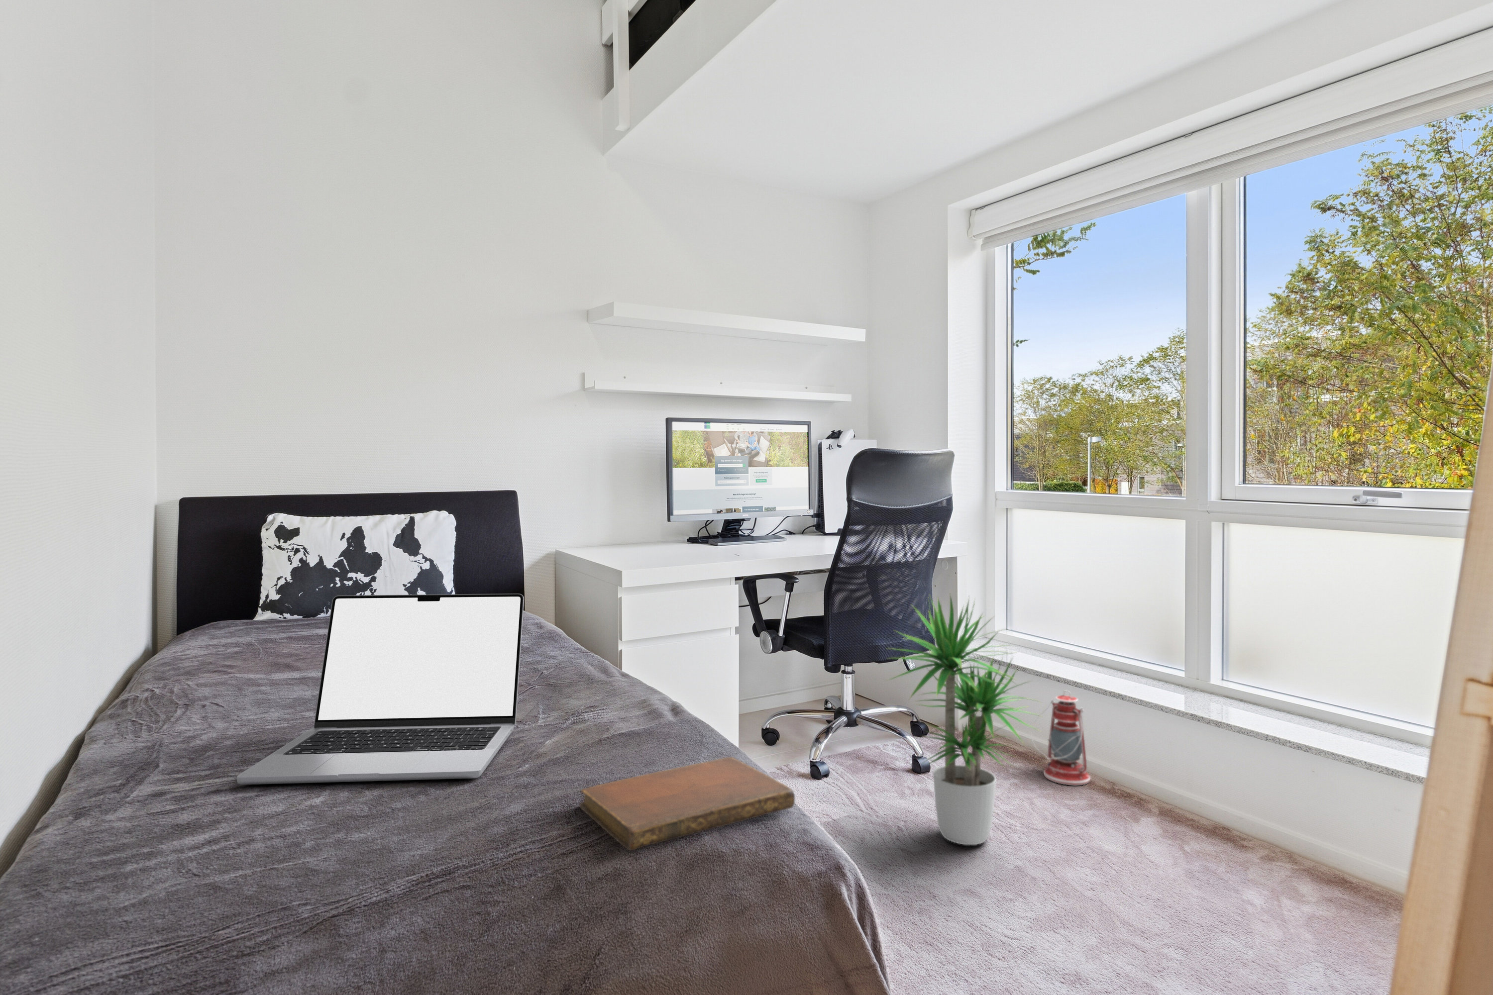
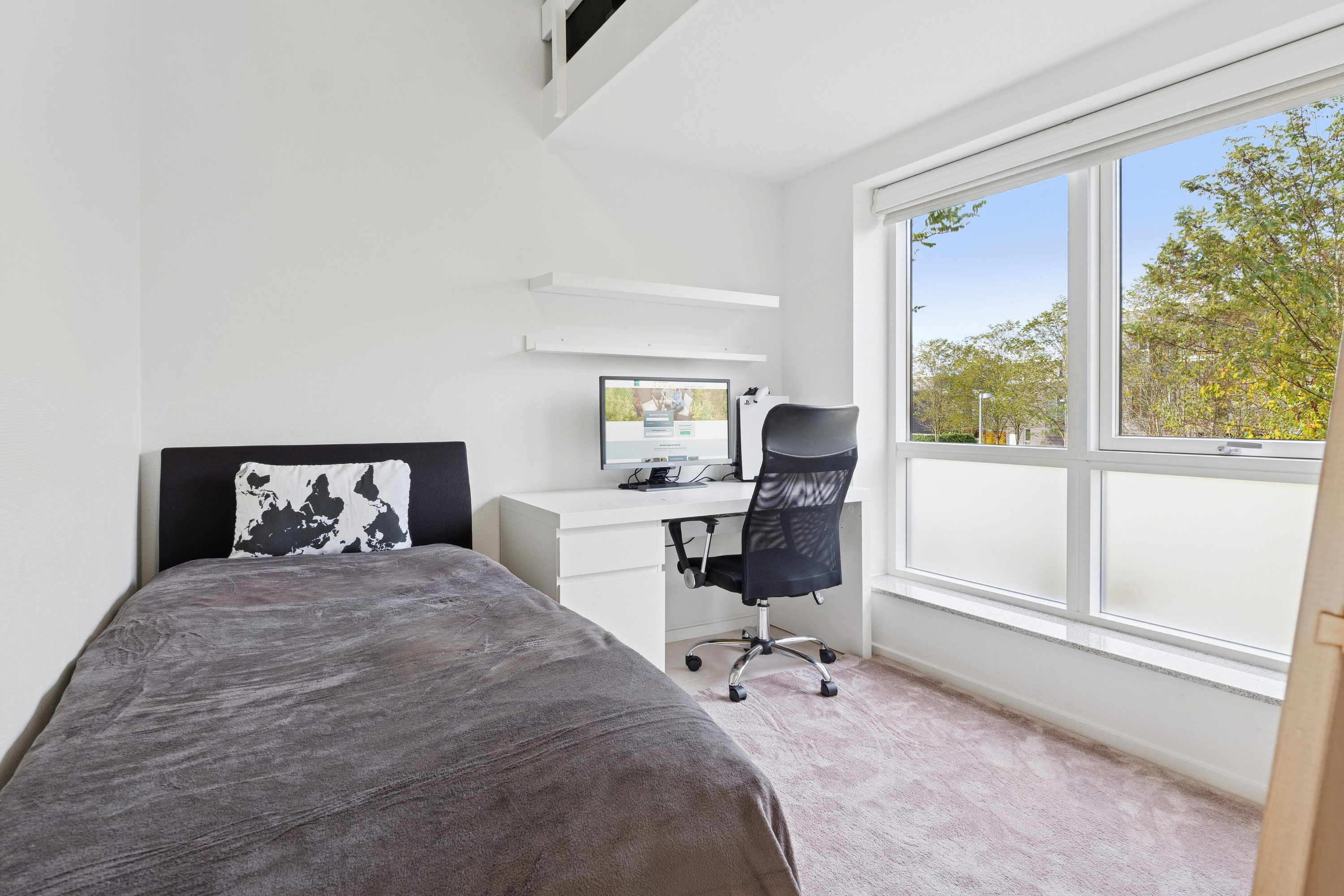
- lantern (1063, 734)
- laptop (398, 677)
- potted plant (962, 716)
- notebook (687, 798)
